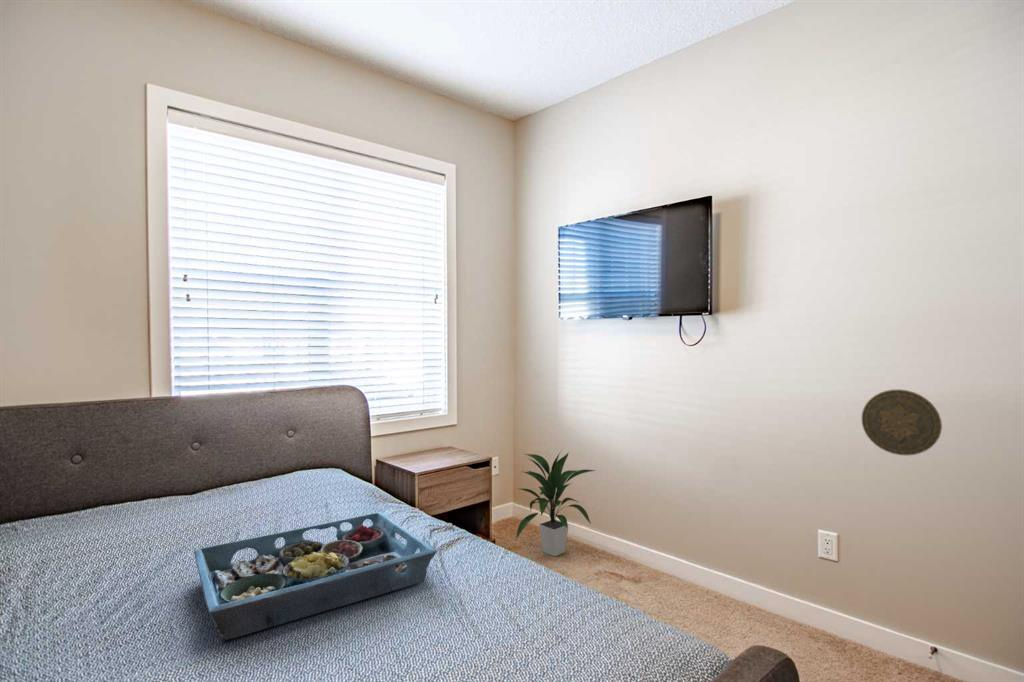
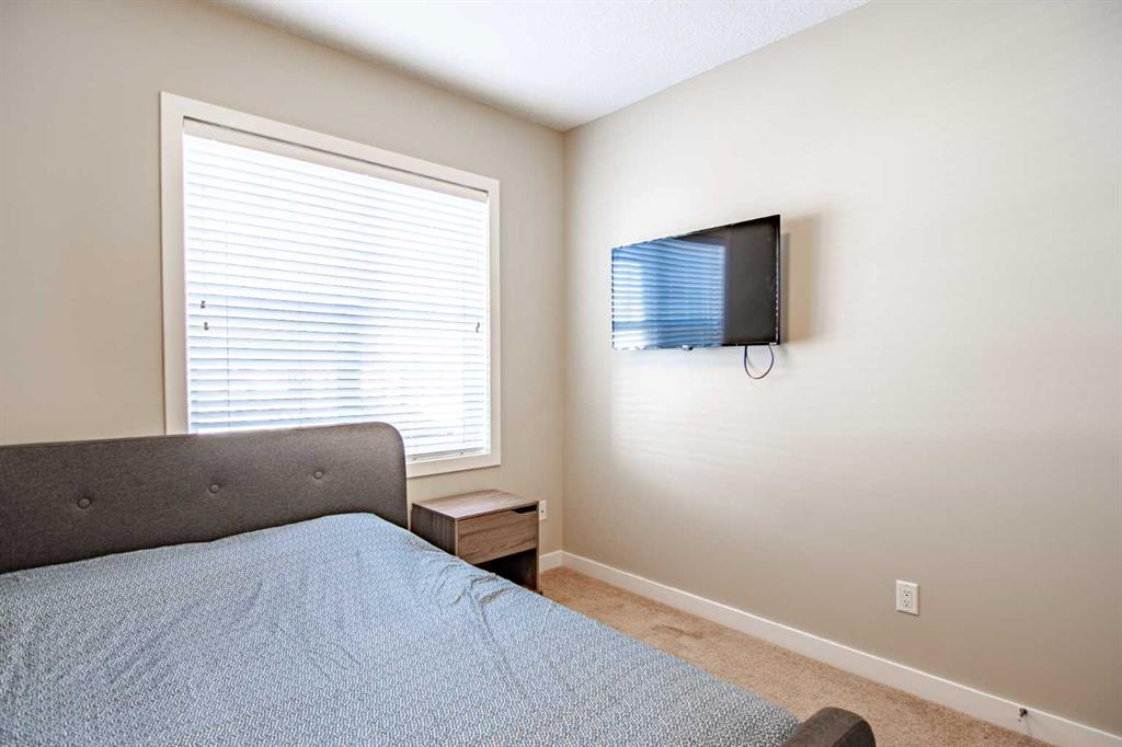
- serving tray (315, 563)
- indoor plant (549, 500)
- decorative plate (899, 422)
